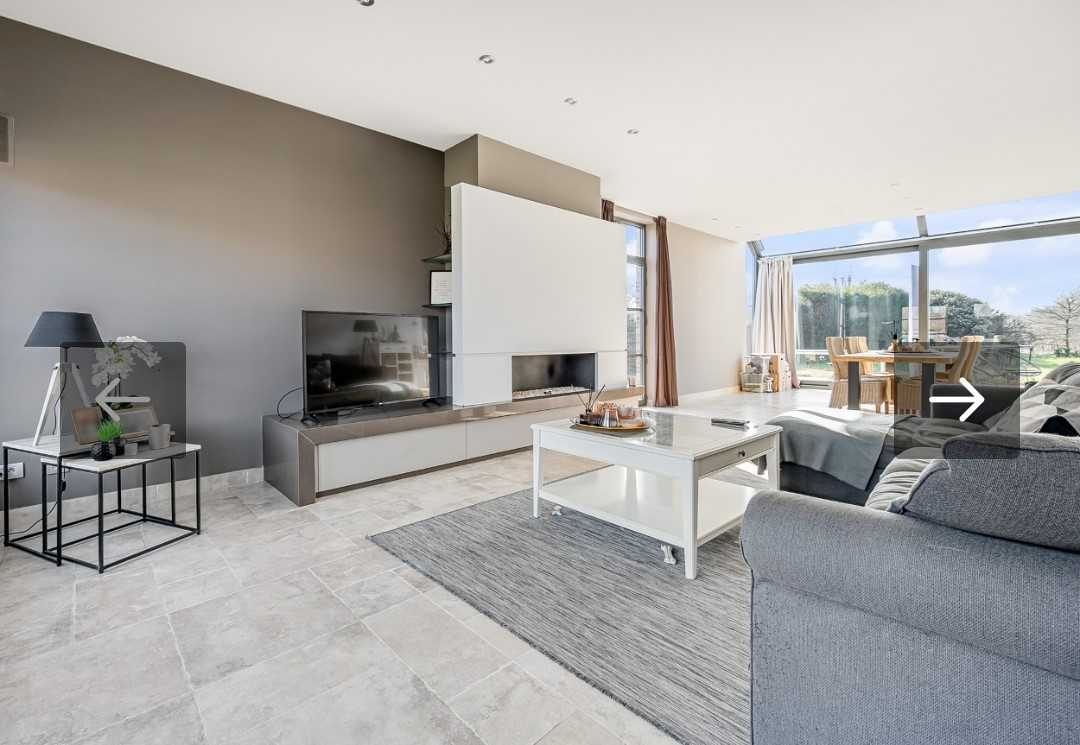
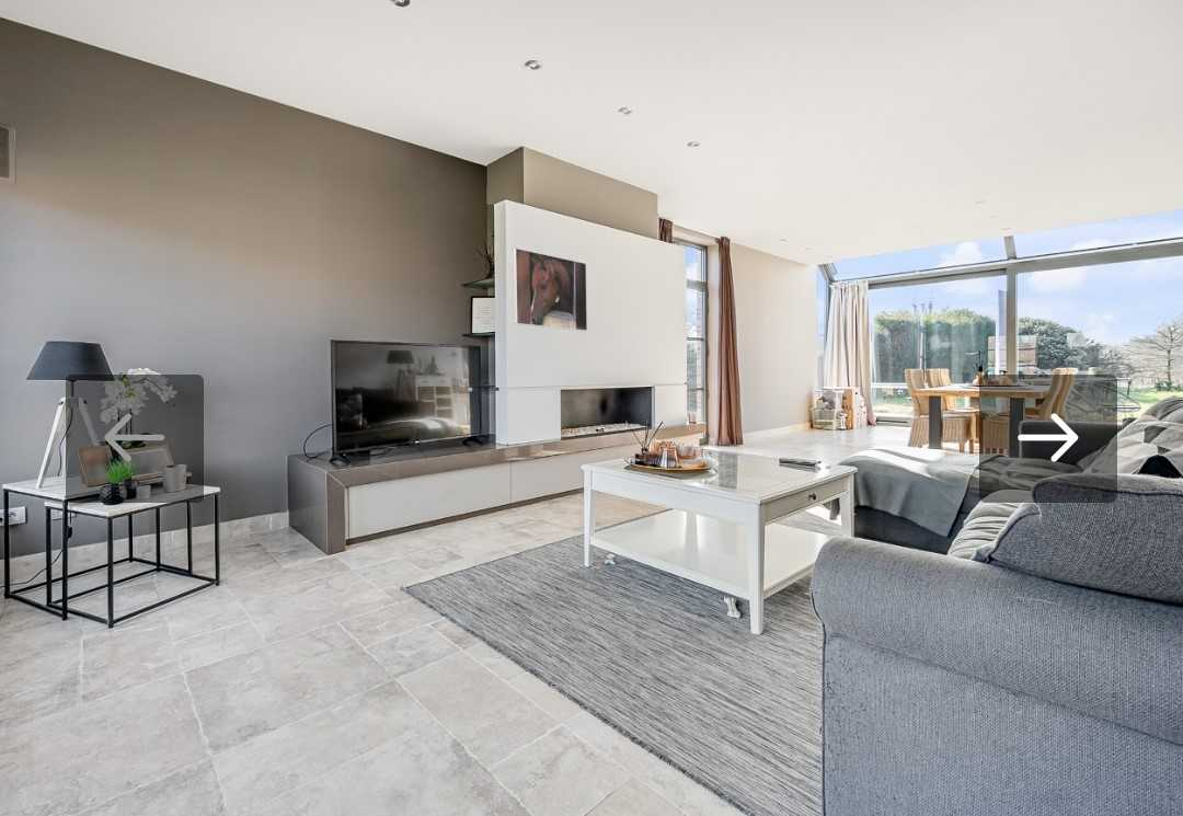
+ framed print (552, 291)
